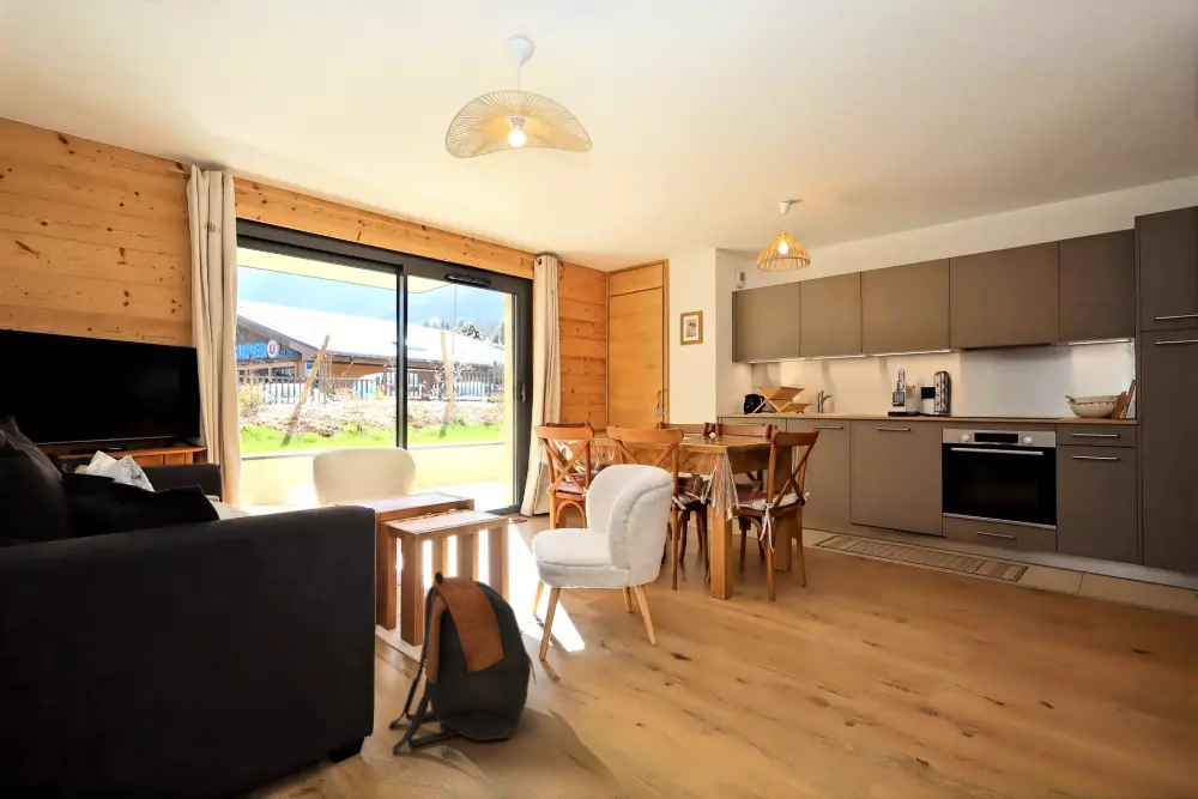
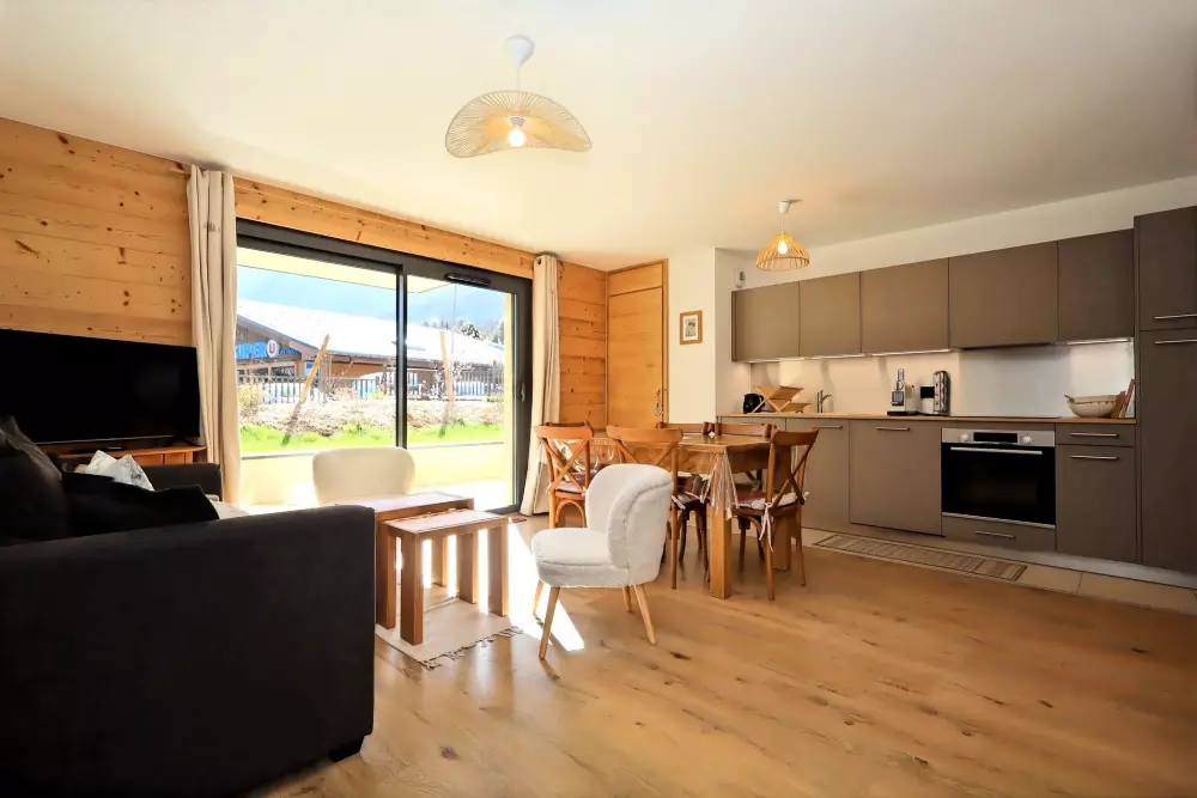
- backpack (465, 644)
